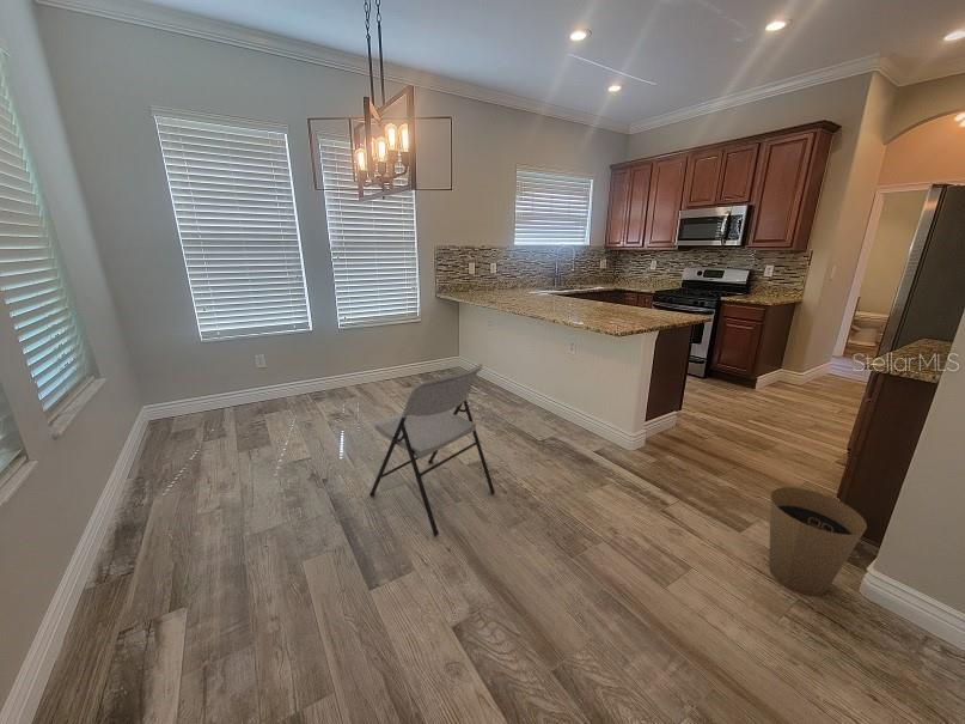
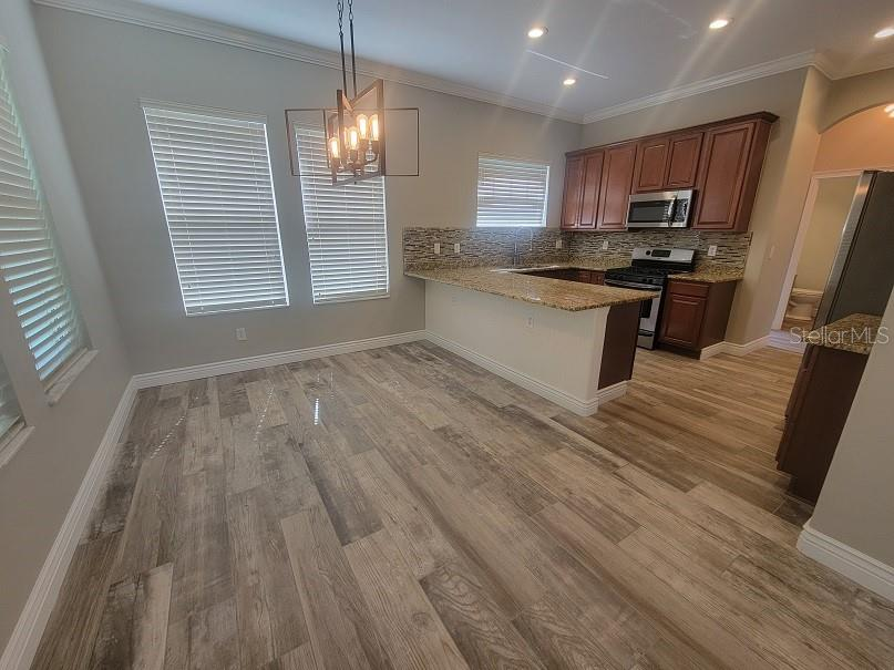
- trash can (806, 543)
- chair (430, 431)
